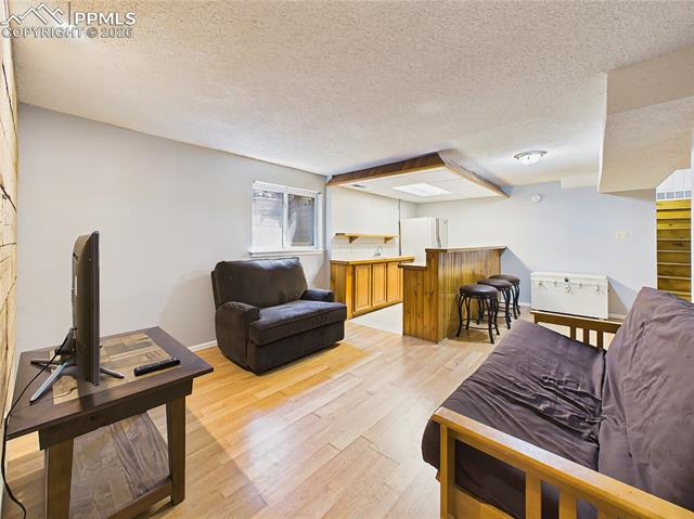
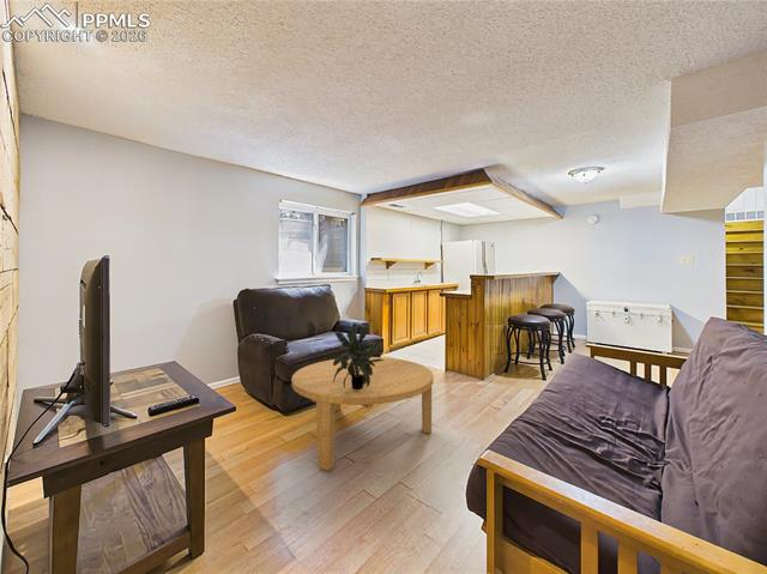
+ potted plant (356, 355)
+ coffee table (363, 403)
